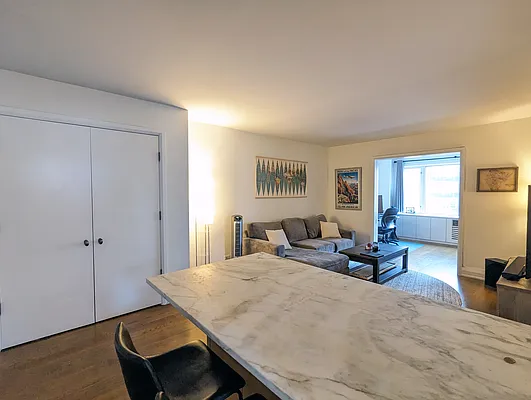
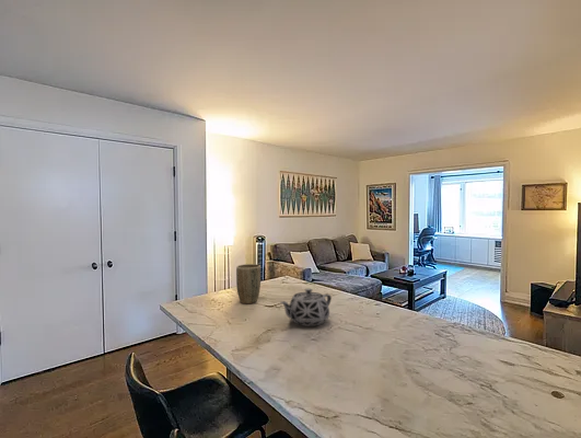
+ plant pot (248, 283)
+ teapot (306, 306)
